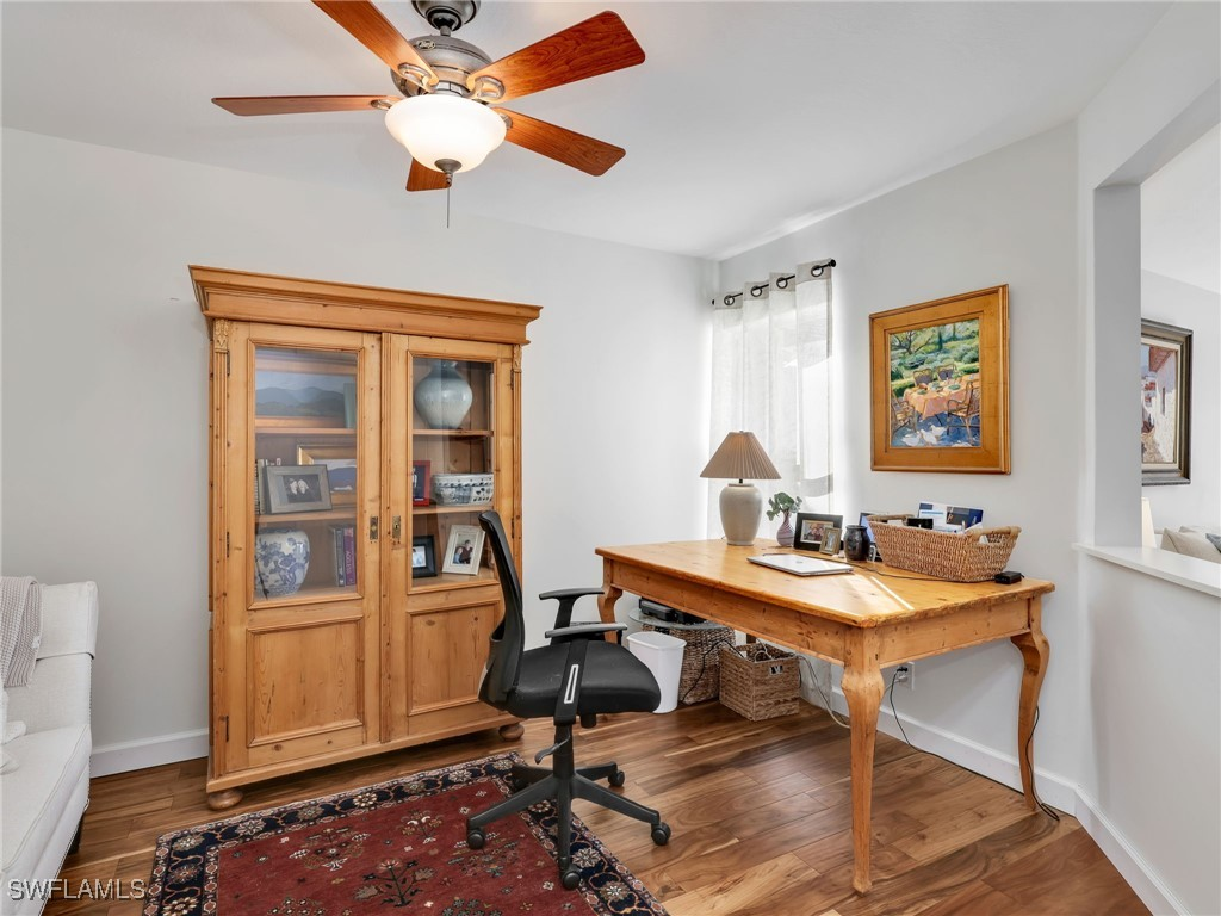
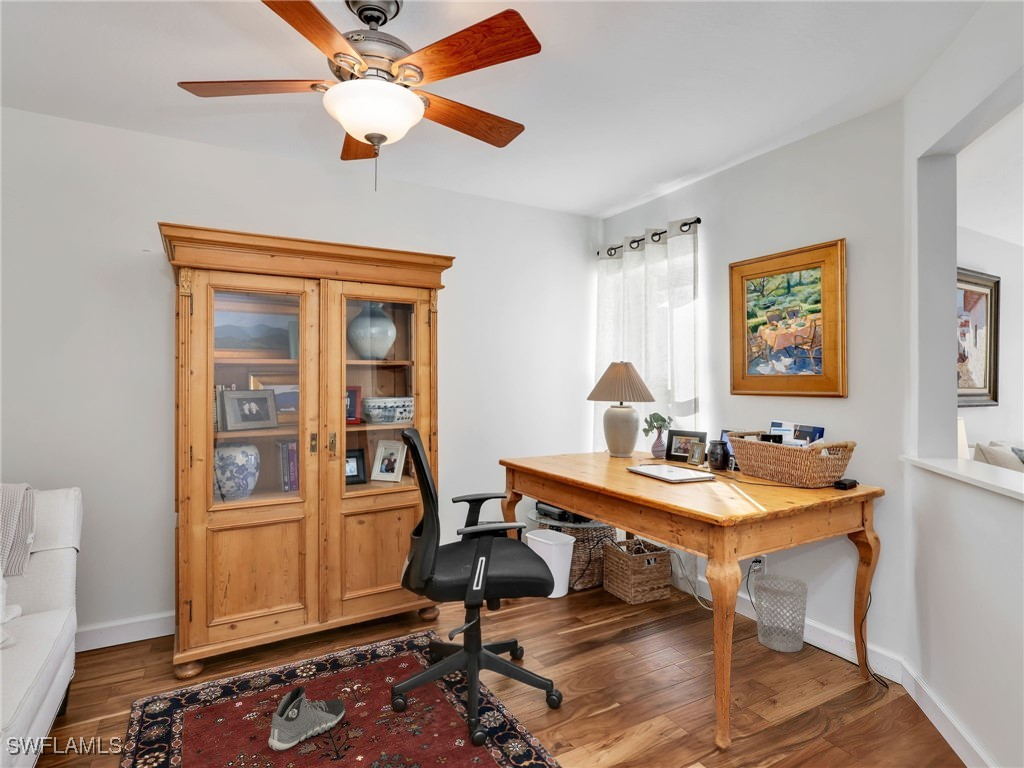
+ wastebasket (779, 612)
+ sneaker (310, 707)
